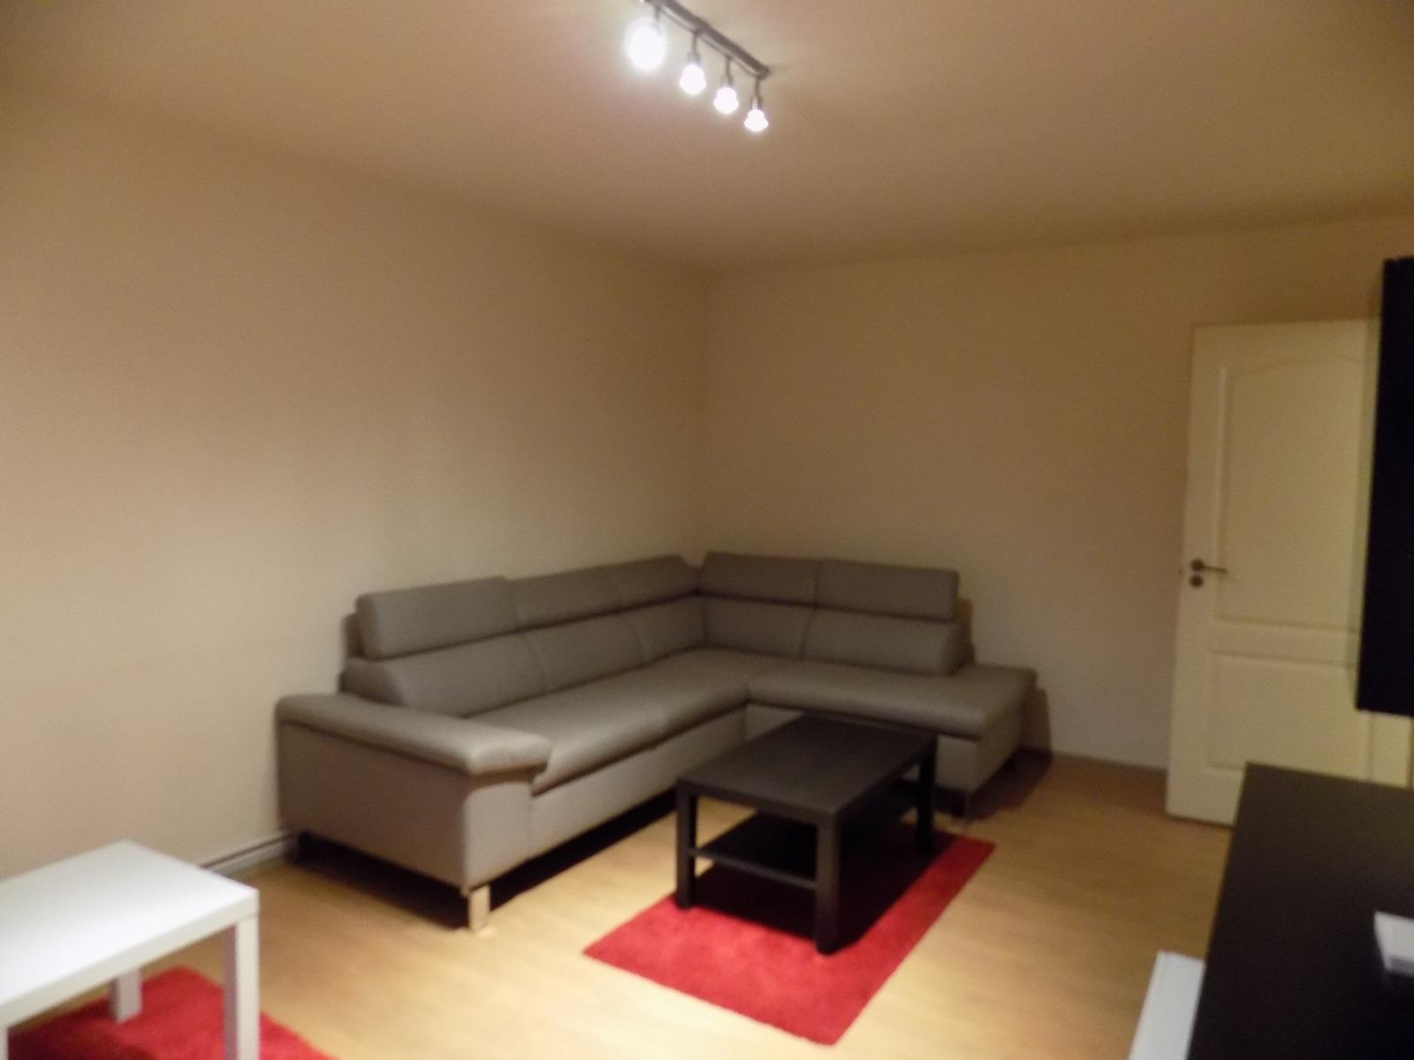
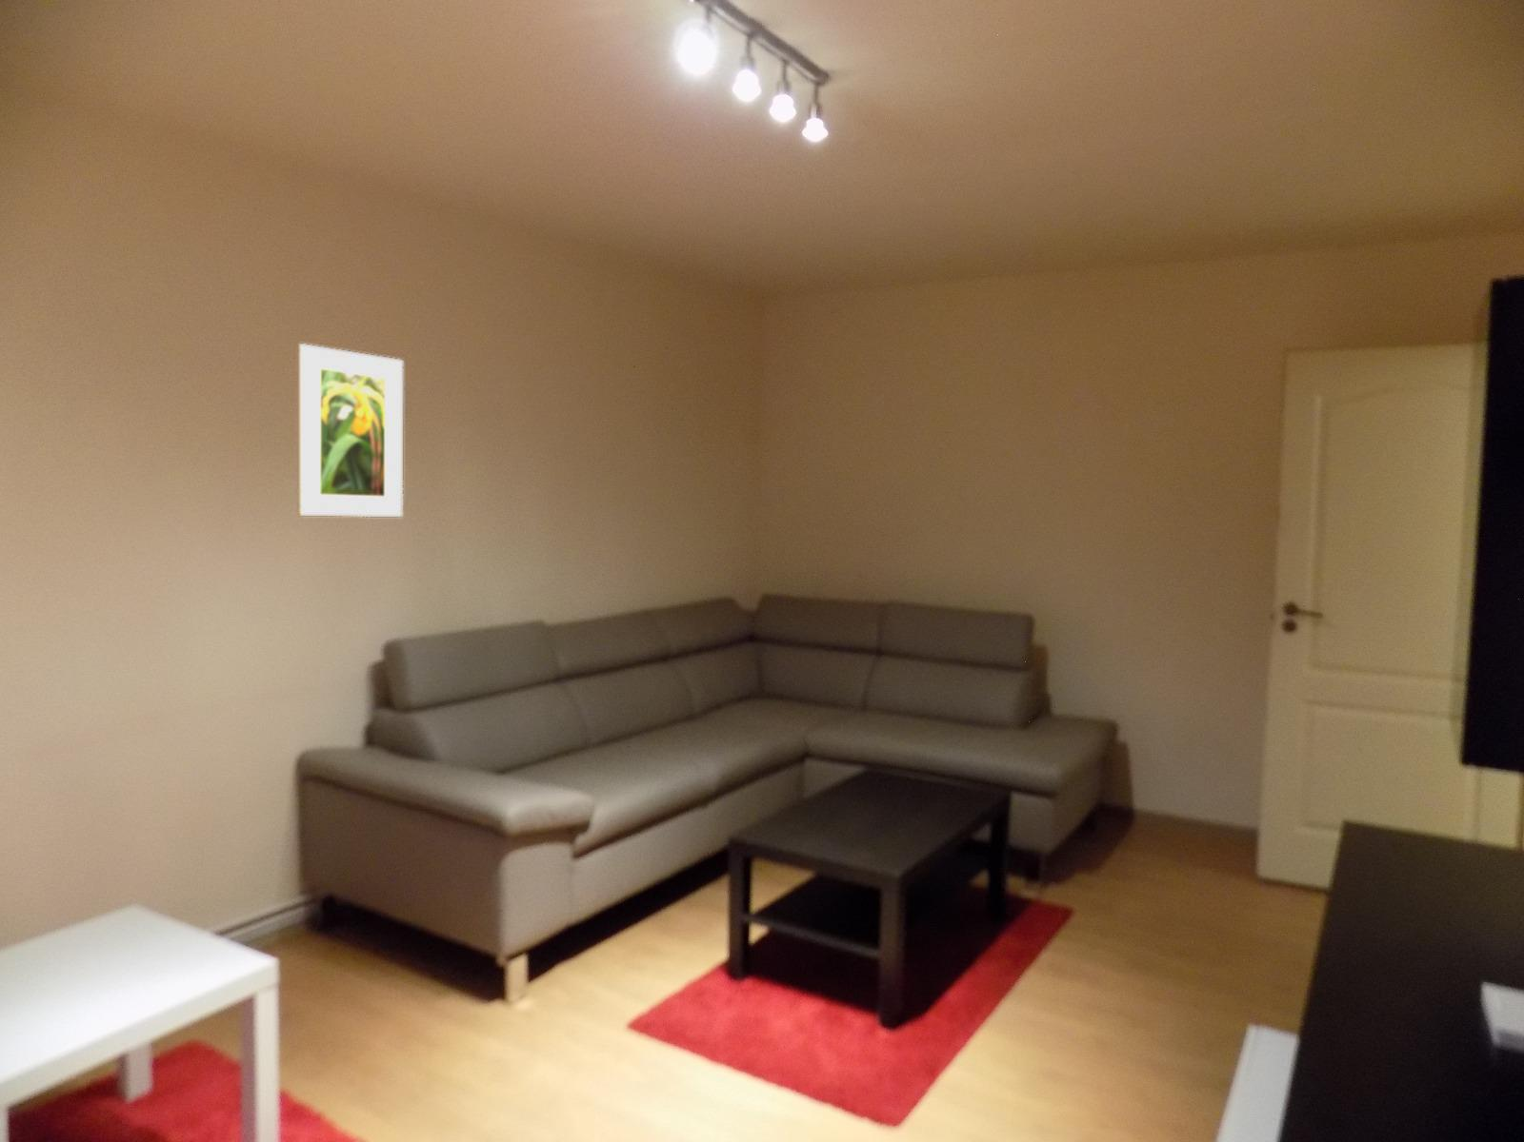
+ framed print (353, 434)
